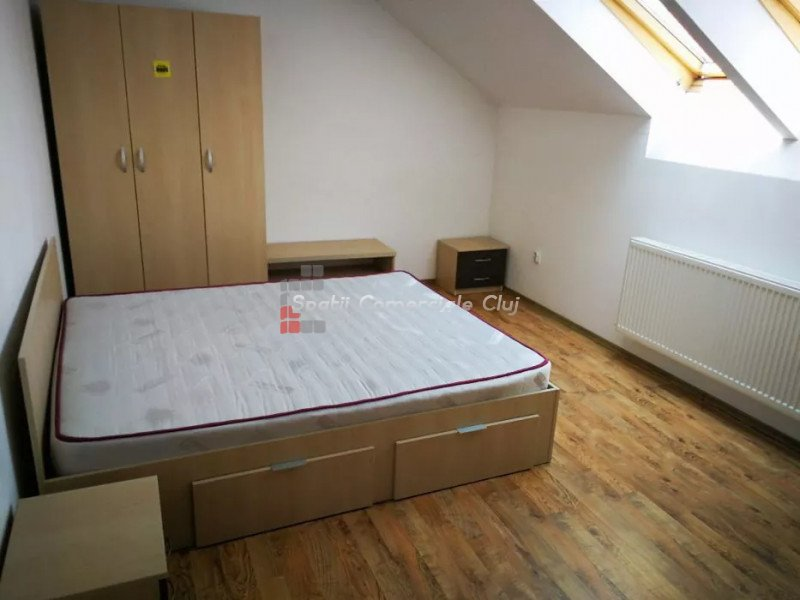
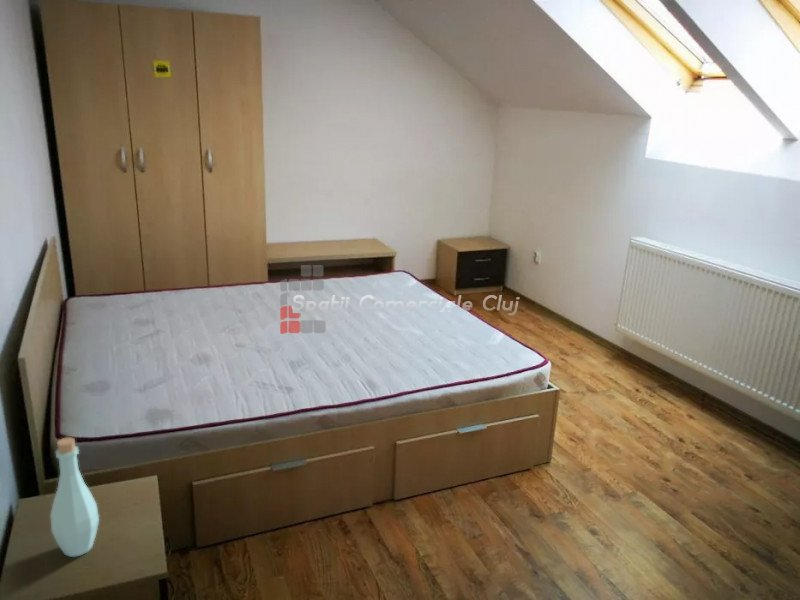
+ bottle (72, 496)
